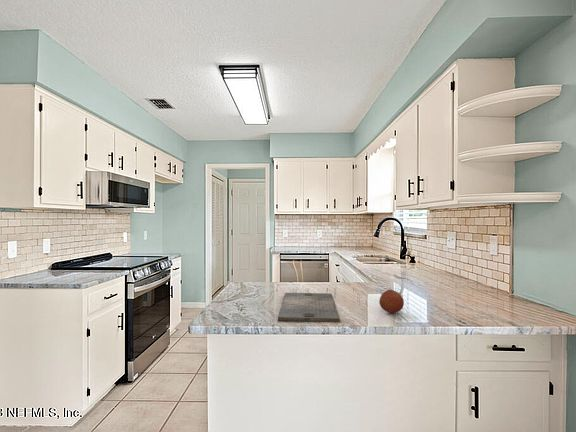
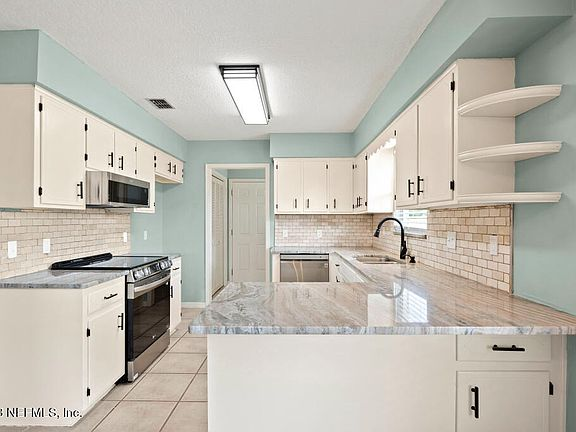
- cutting board (308, 305)
- fruit (391, 301)
